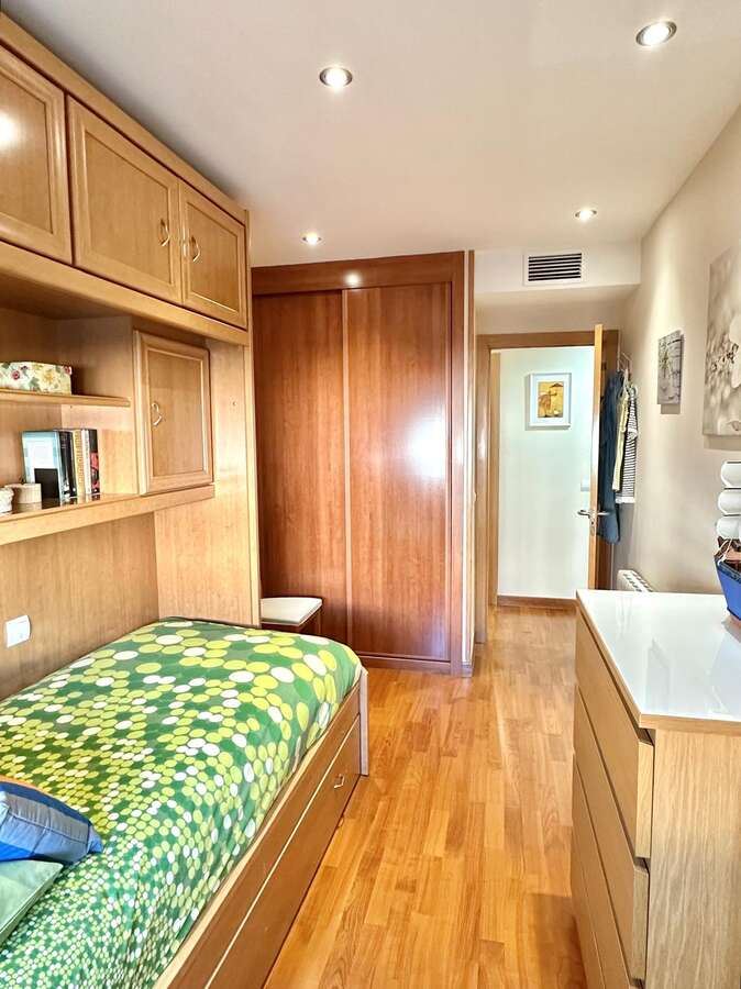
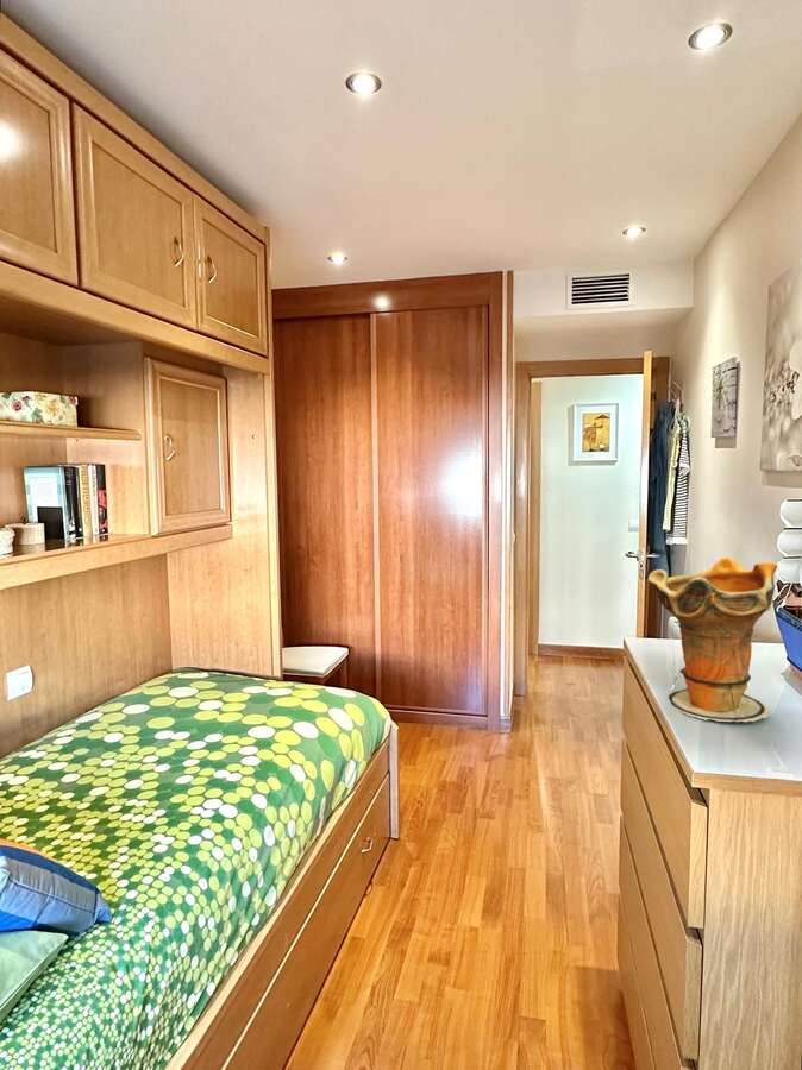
+ decorative vase (714, 634)
